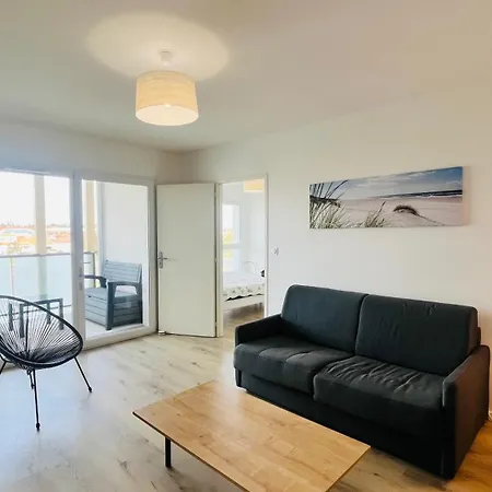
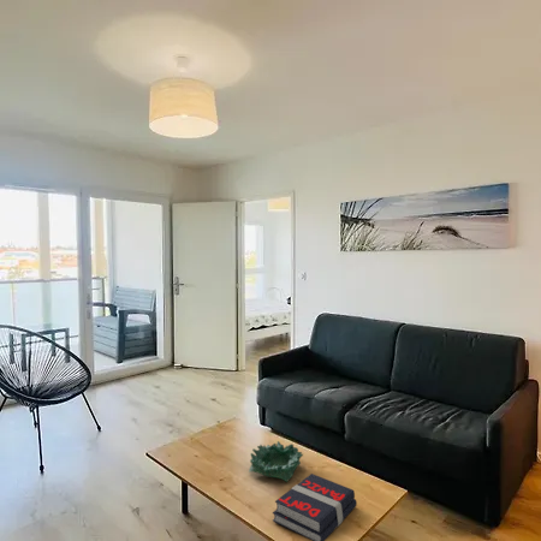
+ decorative bowl (275, 460)
+ book (315, 504)
